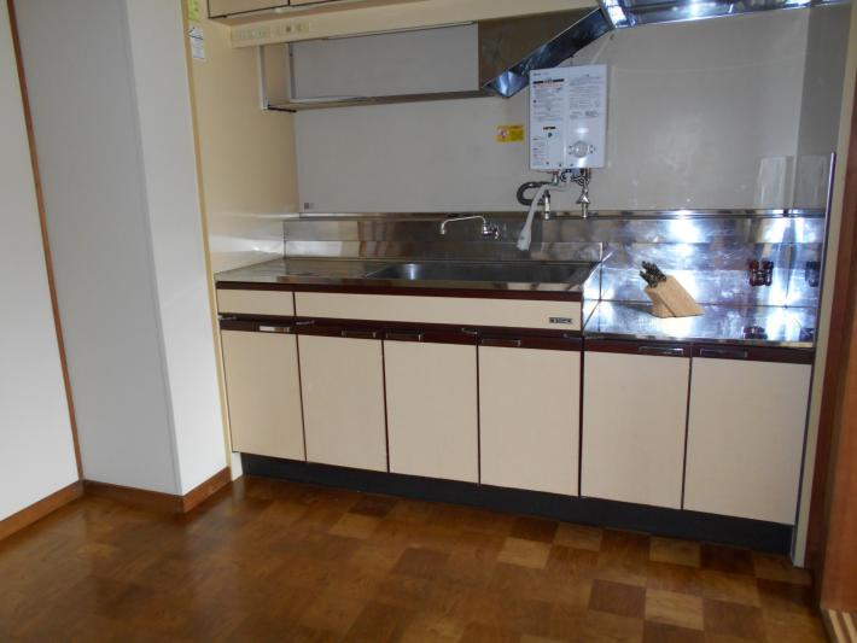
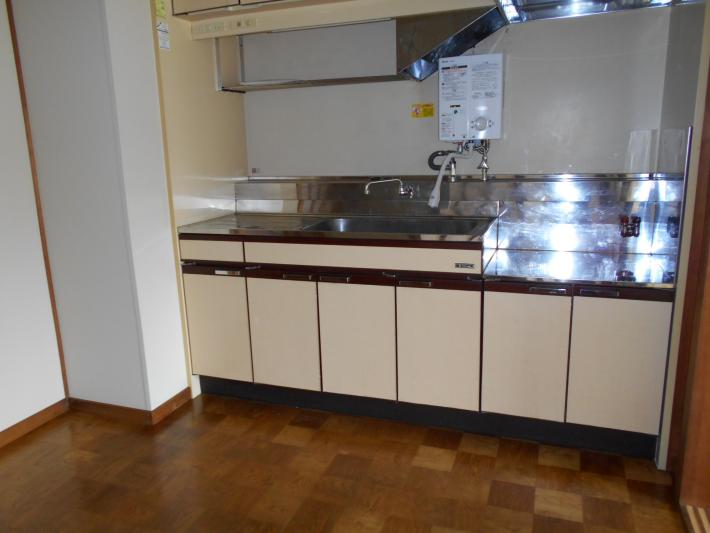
- knife block (670, 287)
